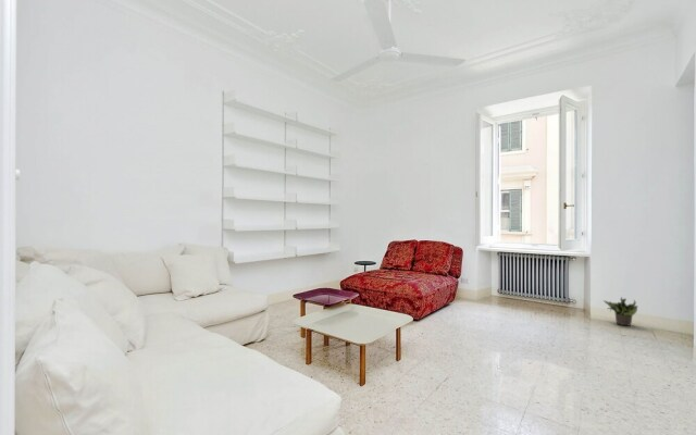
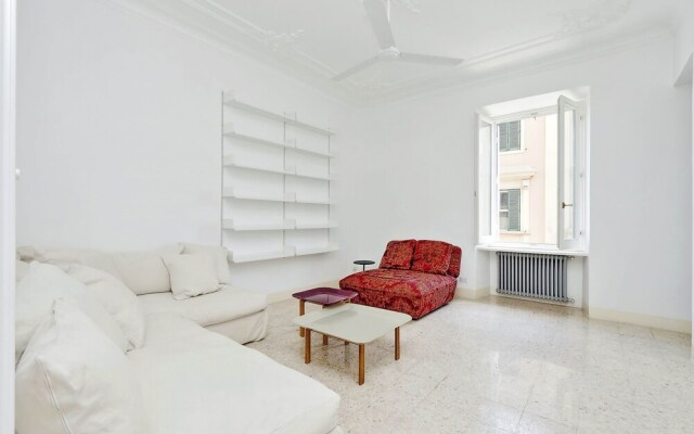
- potted plant (619, 309)
